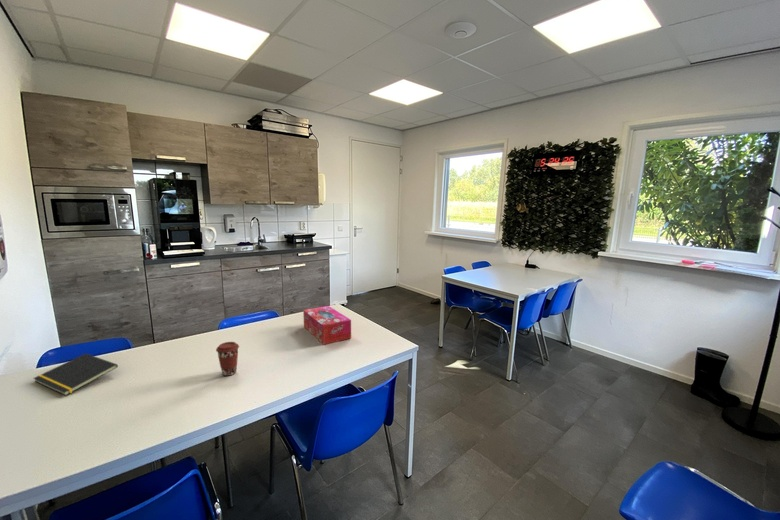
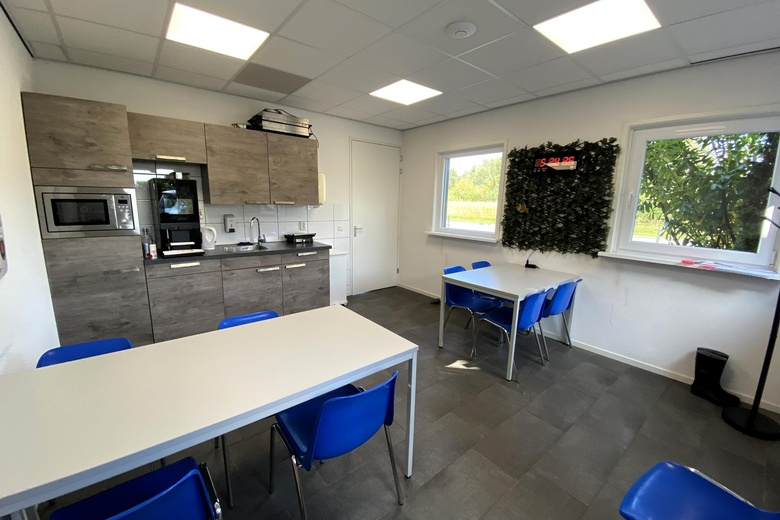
- notepad (76, 372)
- tissue box (326, 323)
- coffee cup (228, 358)
